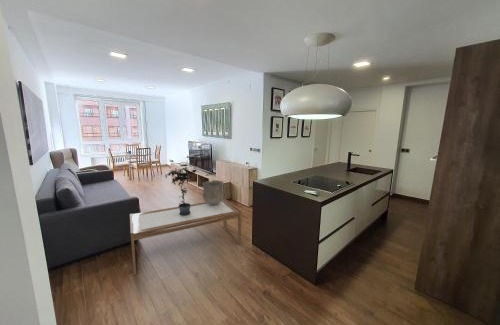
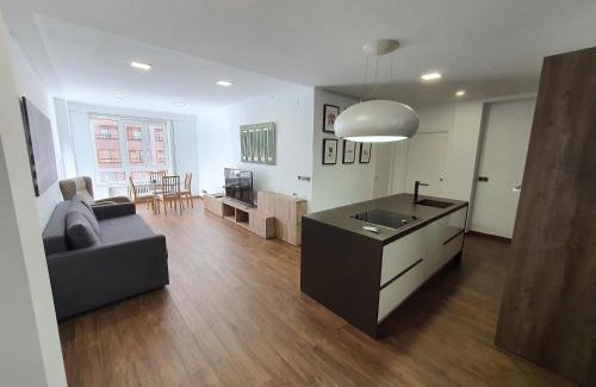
- potted plant (183, 188)
- vessel (213, 192)
- coffee table (187, 228)
